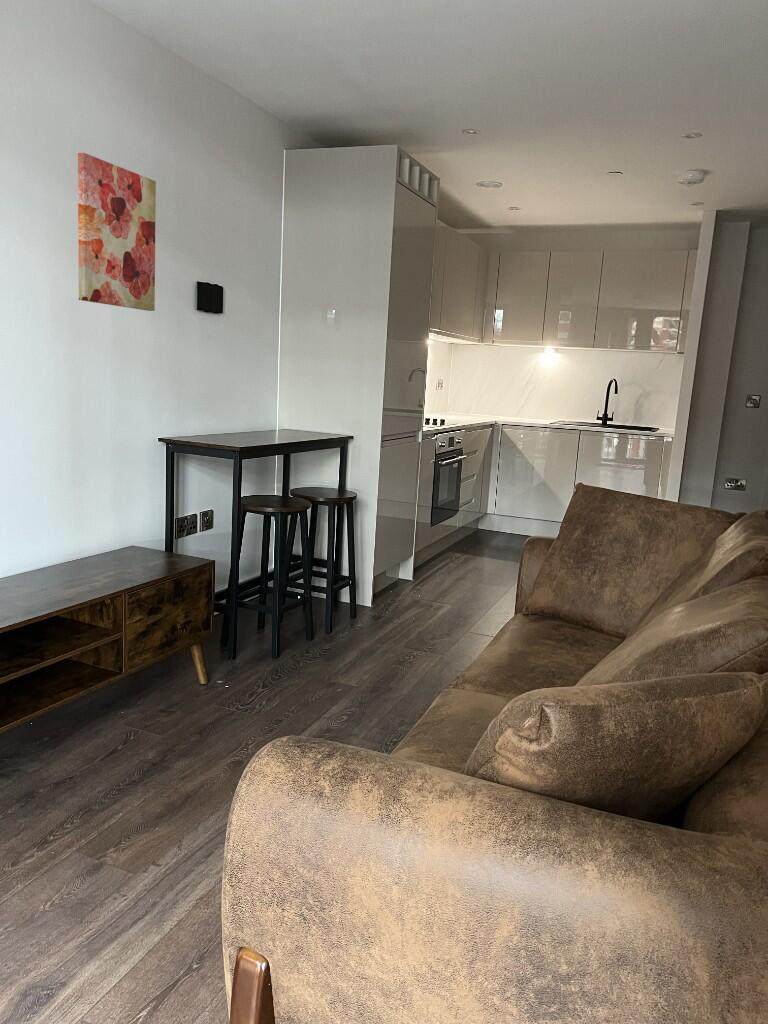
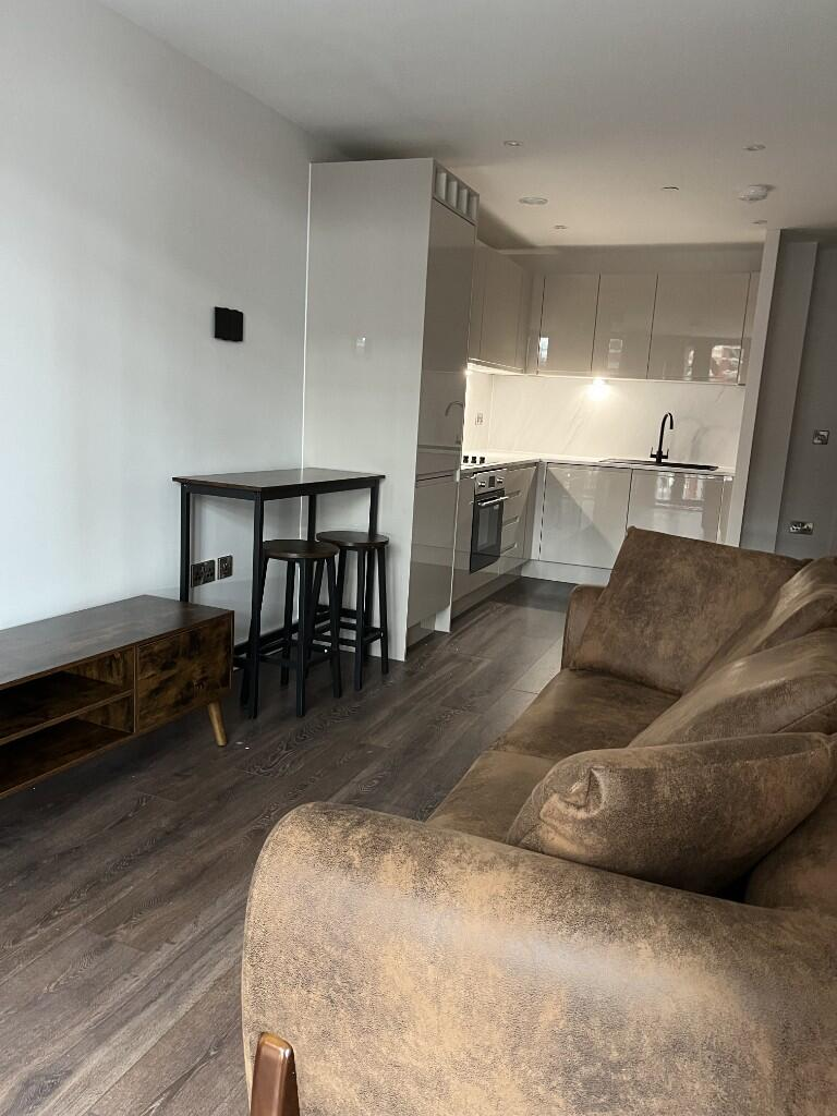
- wall art (119, 237)
